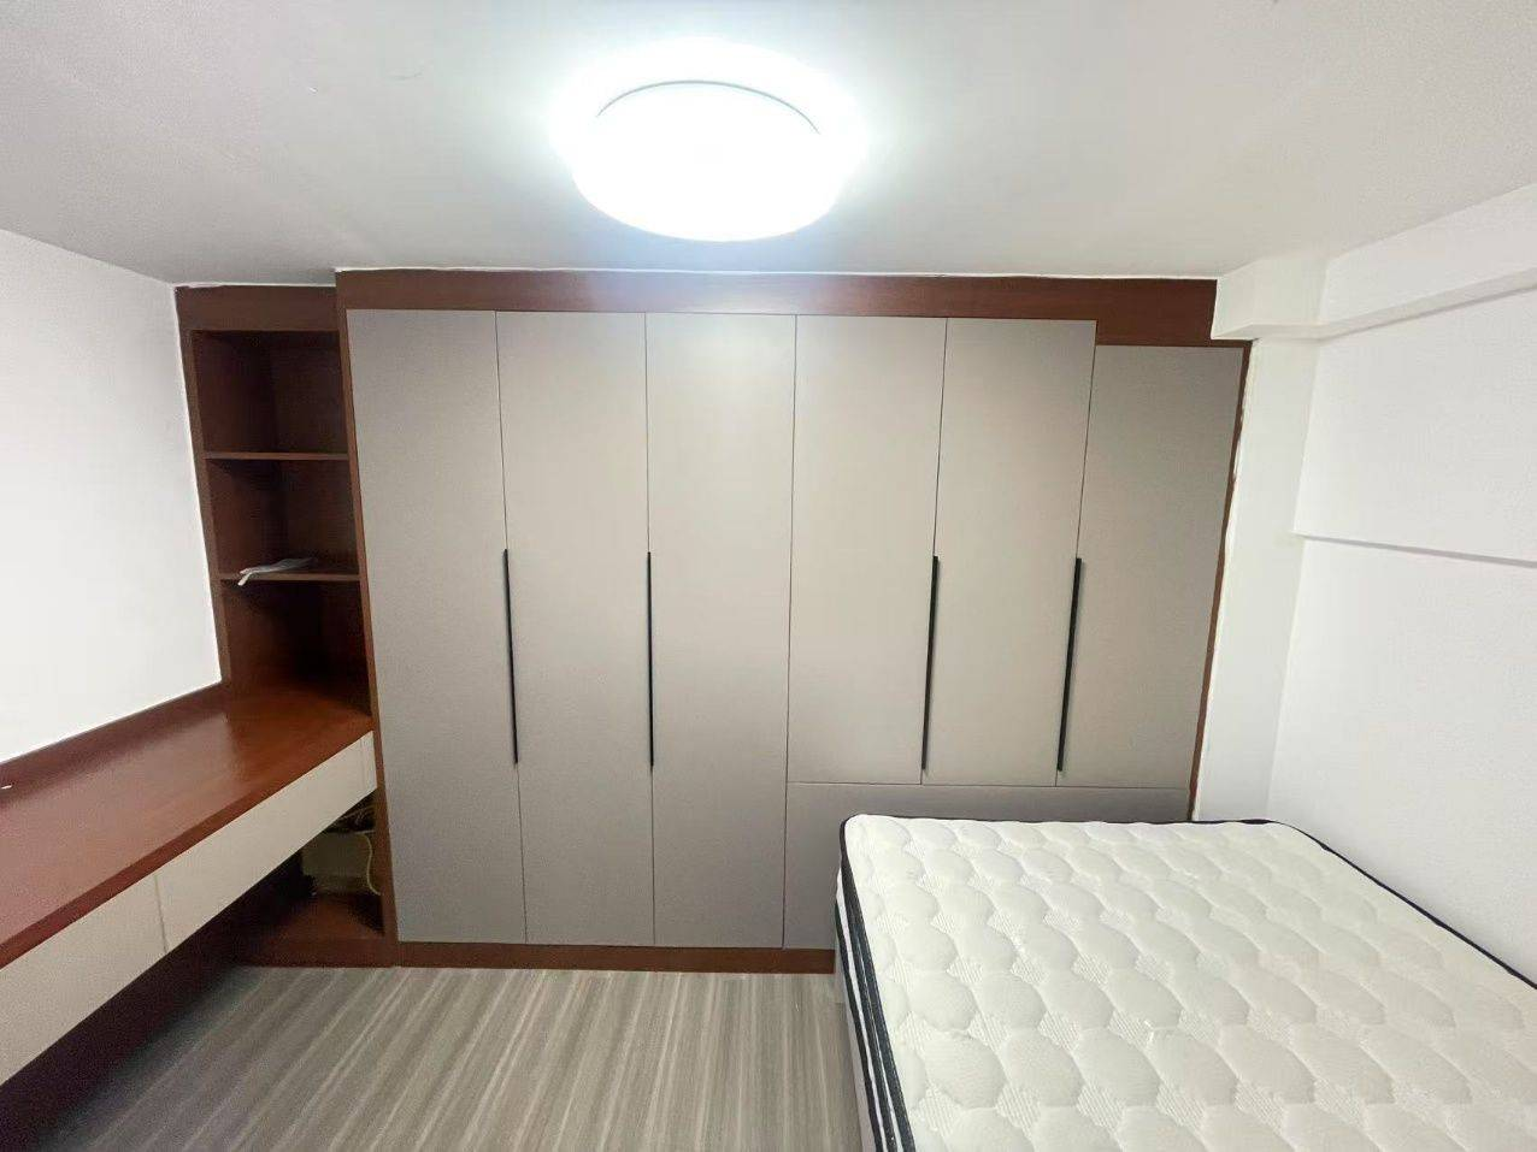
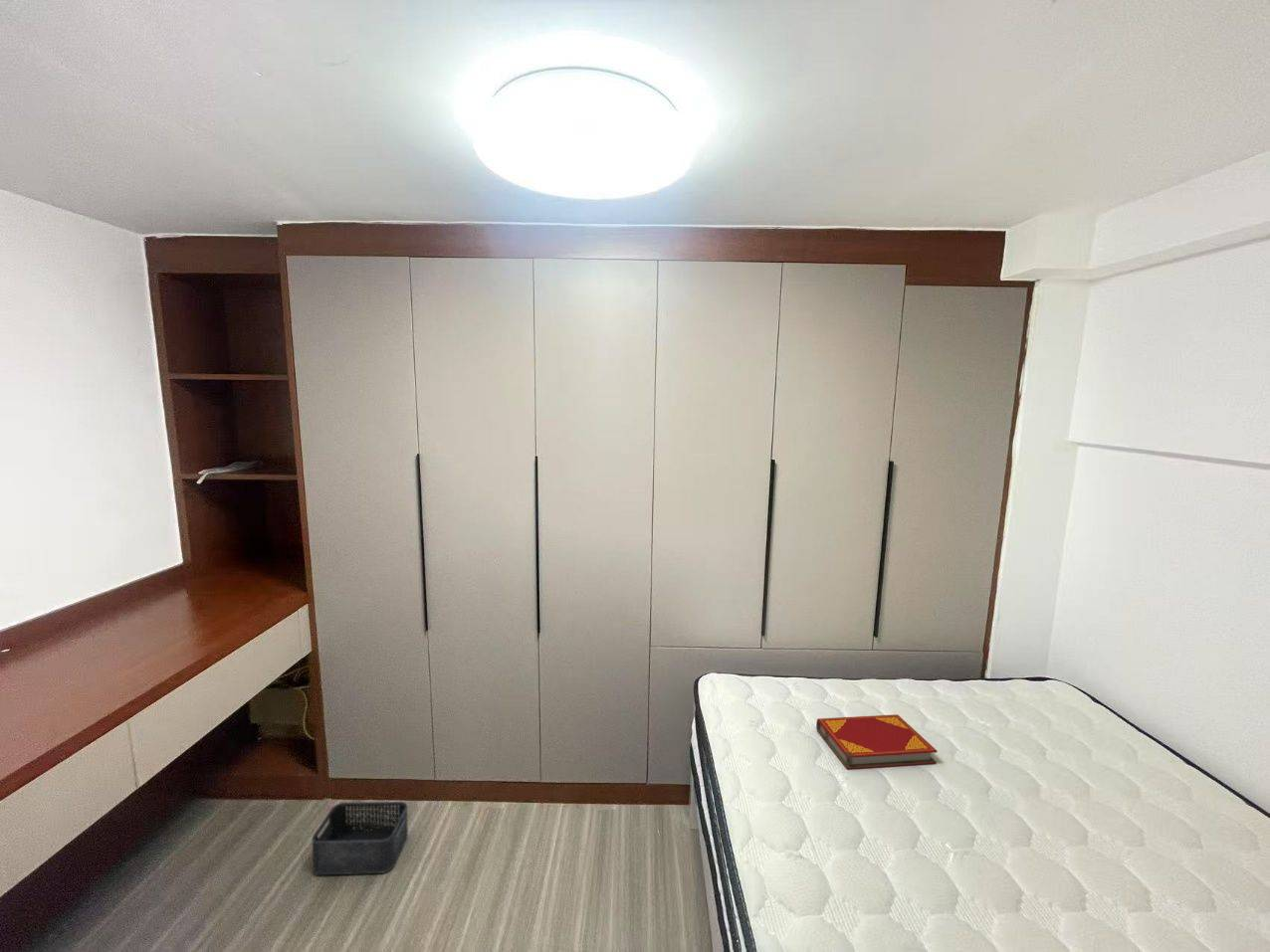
+ hardback book (873, 739)
+ storage bin (361, 837)
